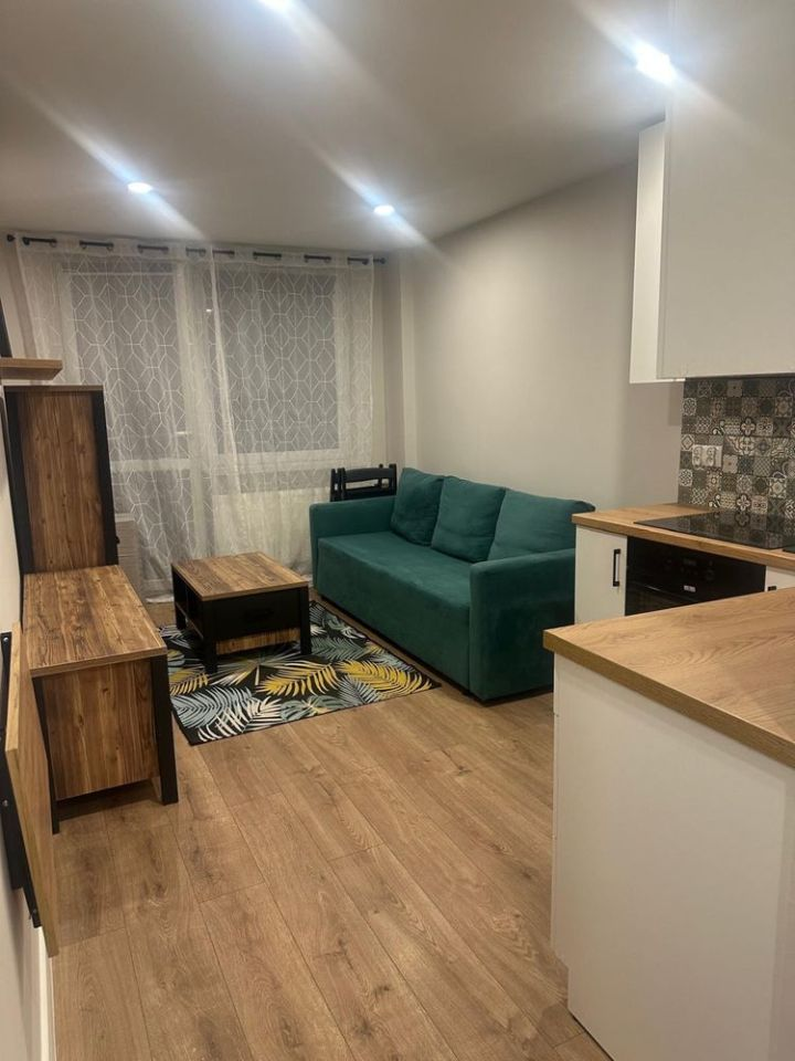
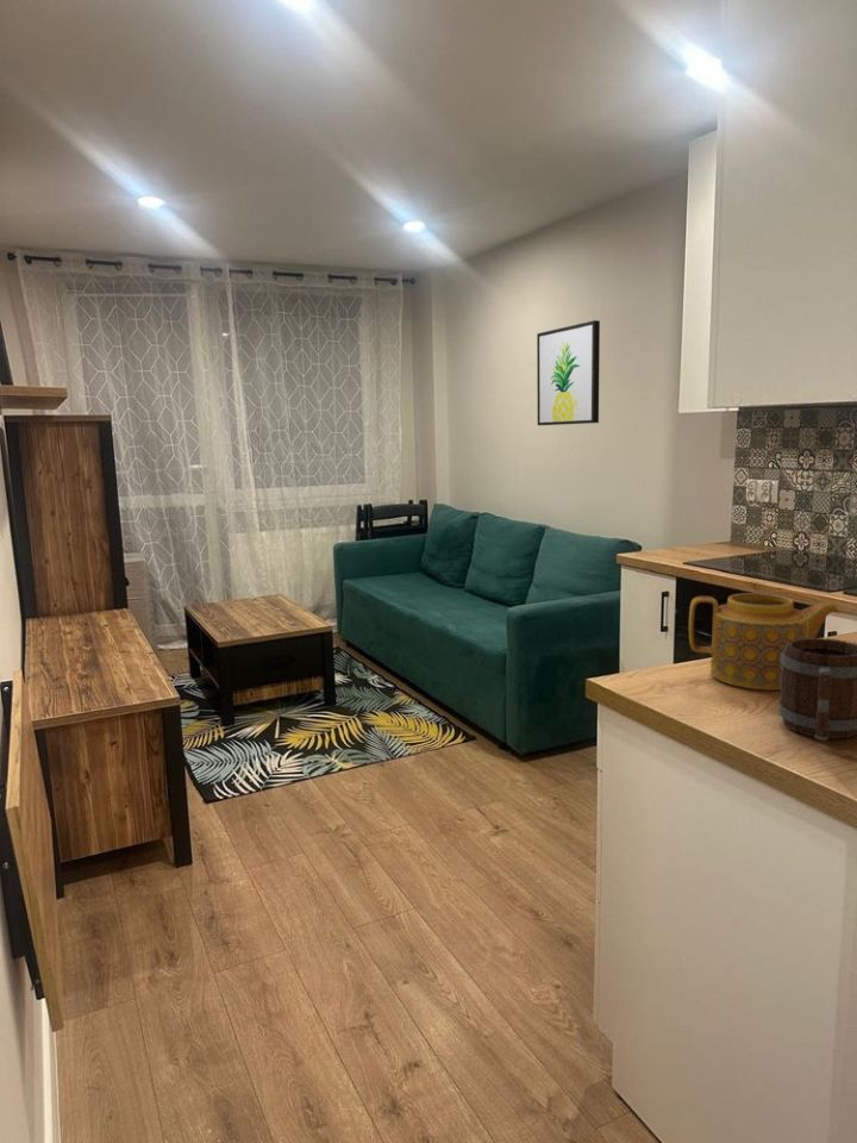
+ teapot (762, 637)
+ mug (822, 689)
+ wall art (567, 376)
